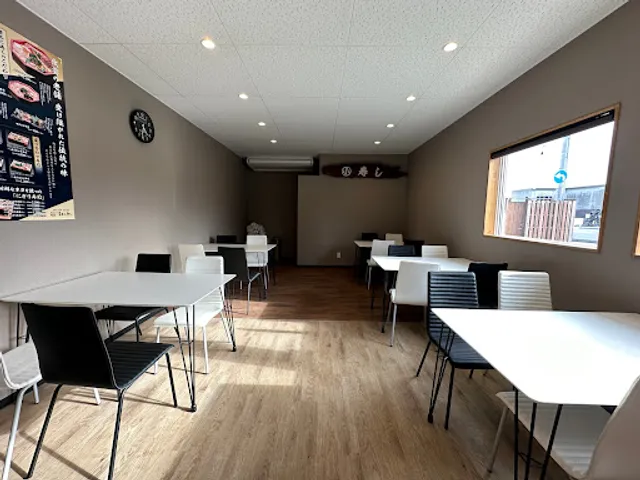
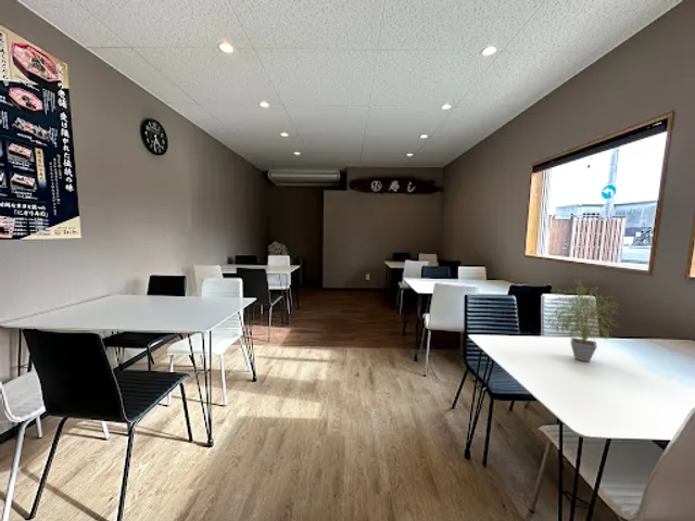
+ potted plant (580, 320)
